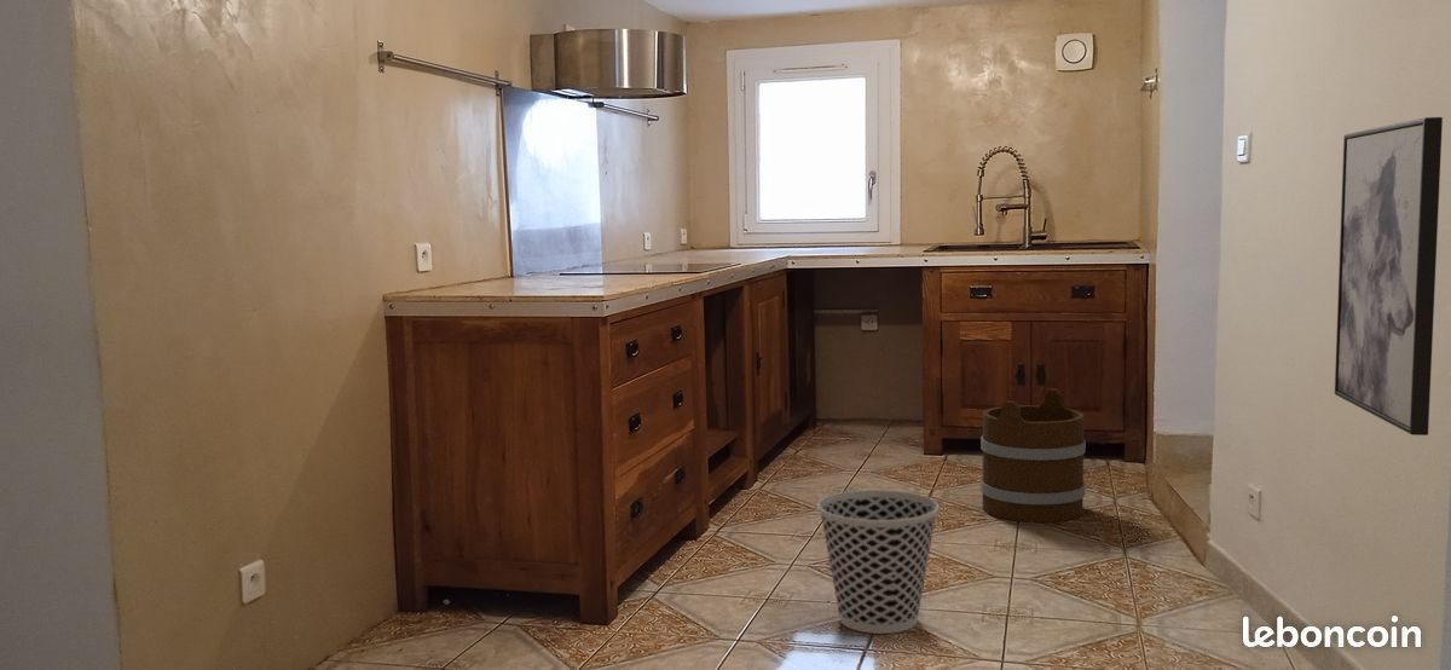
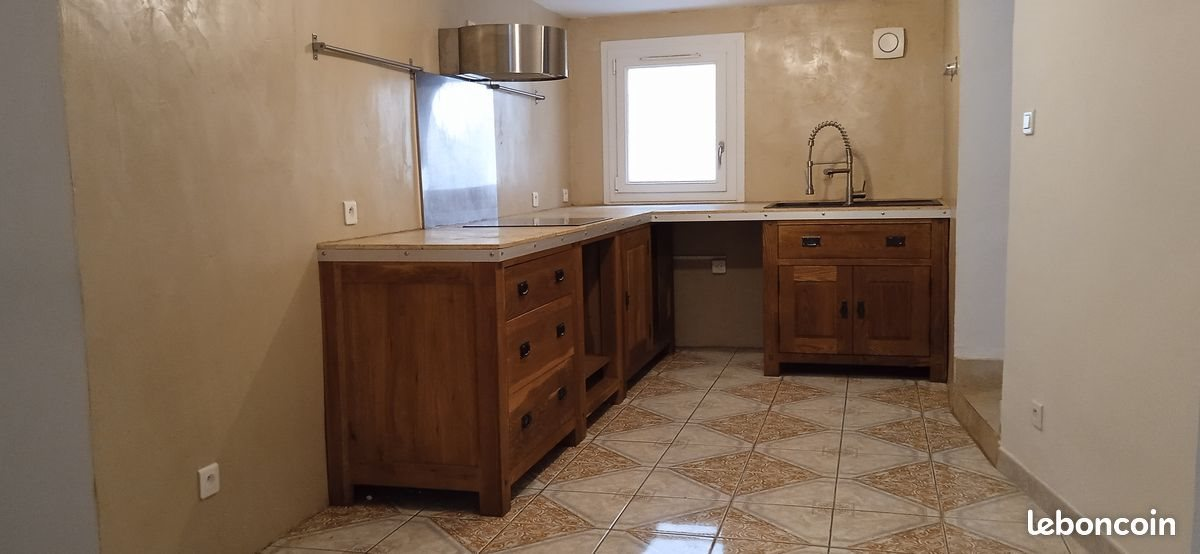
- wall art (1382, 271)
- bucket (1031, 452)
- wastebasket (878, 561)
